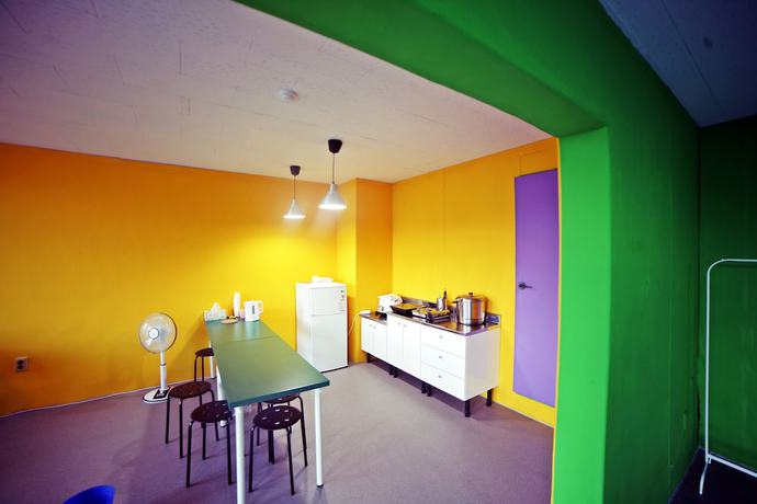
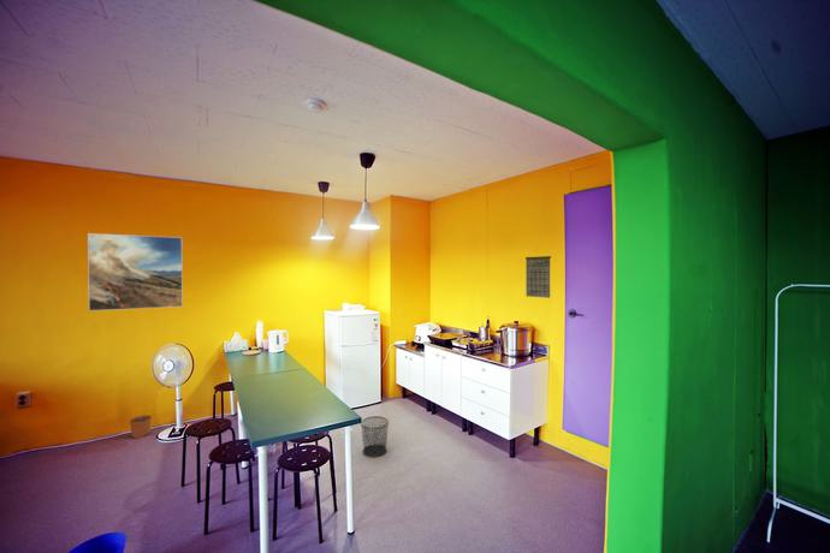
+ calendar (538, 272)
+ waste bin (374, 436)
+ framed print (137, 272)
+ plant pot (141, 422)
